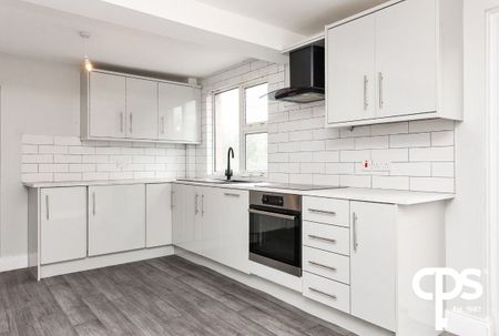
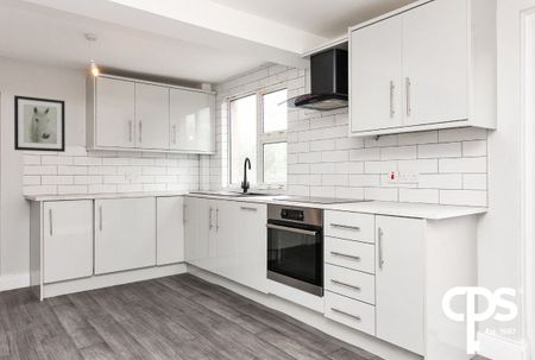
+ wall art (39, 124)
